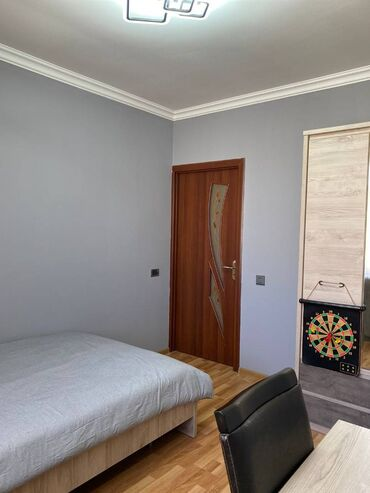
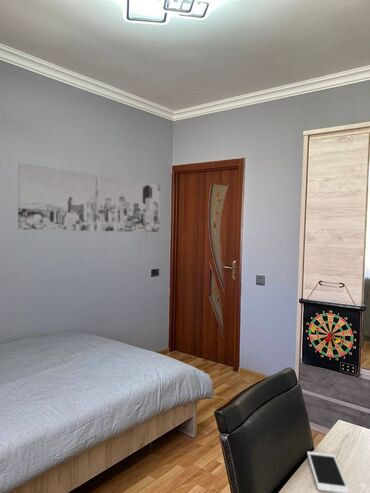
+ wall art (100, 203)
+ cell phone (326, 471)
